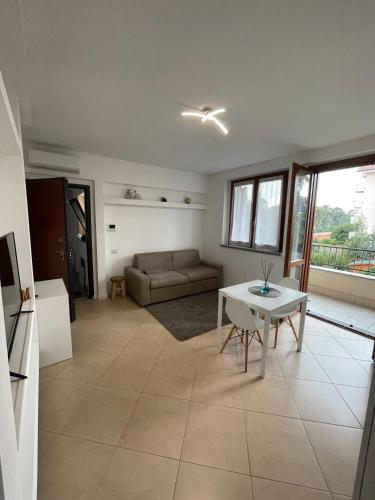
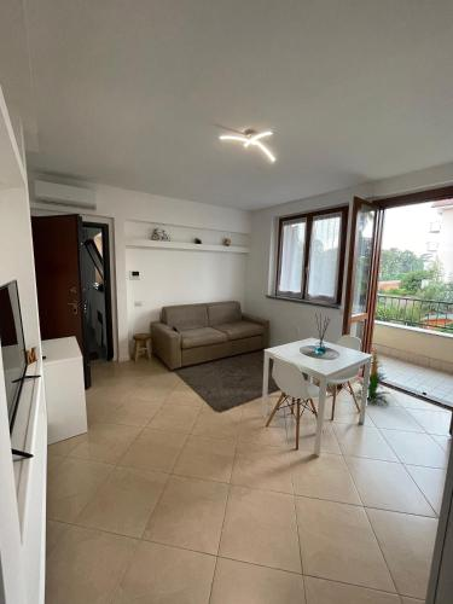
+ indoor plant (373, 373)
